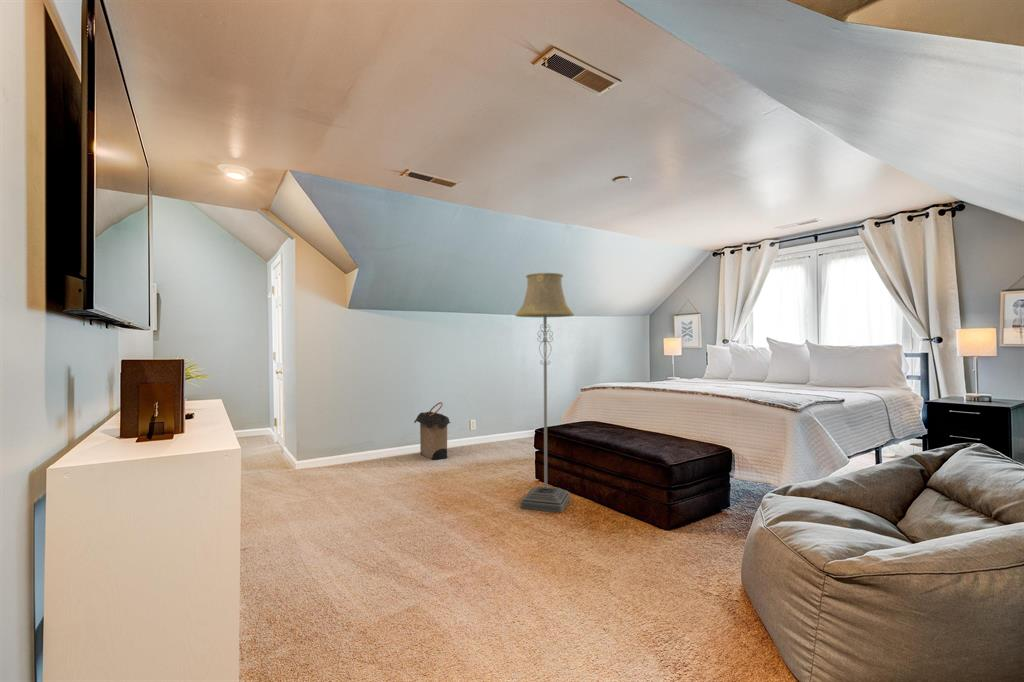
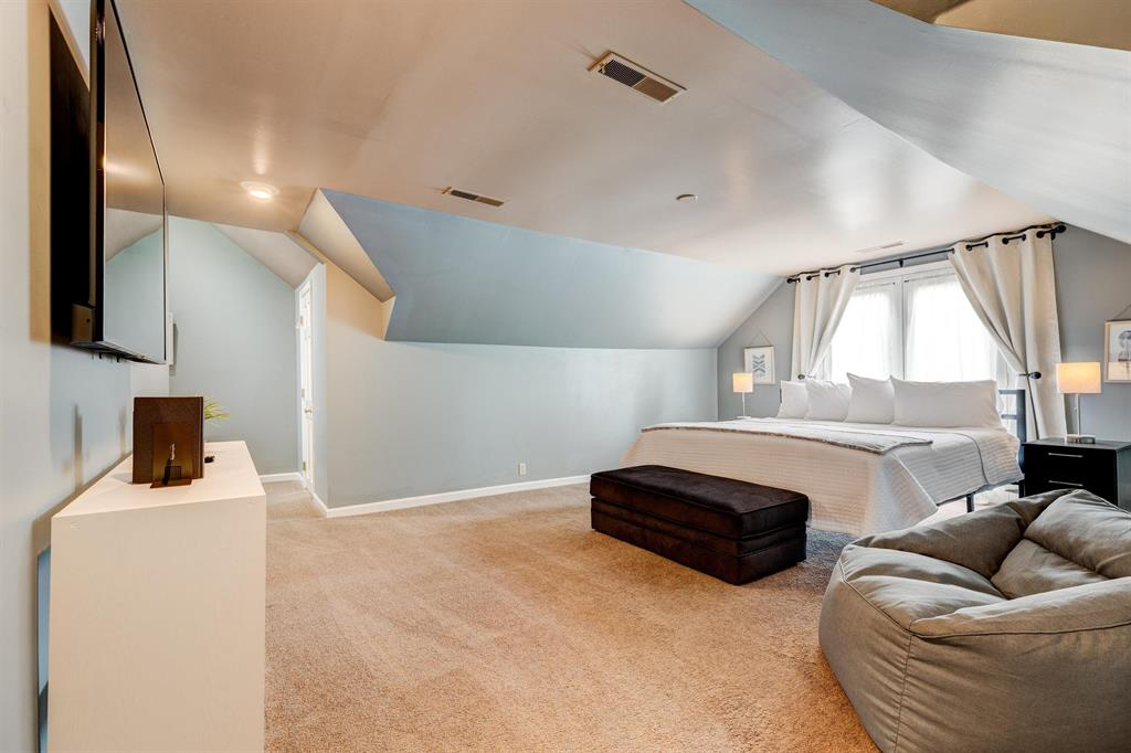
- laundry hamper (432, 428)
- floor lamp (545, 389)
